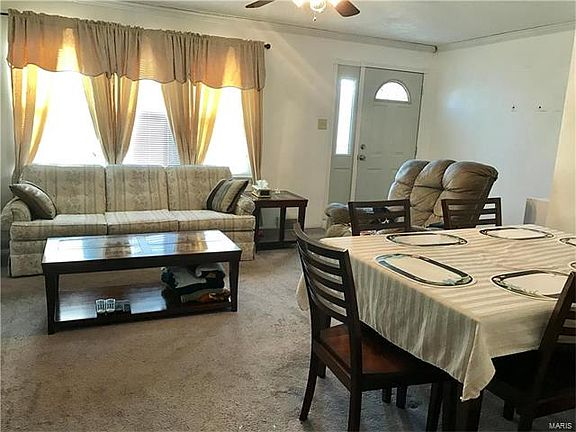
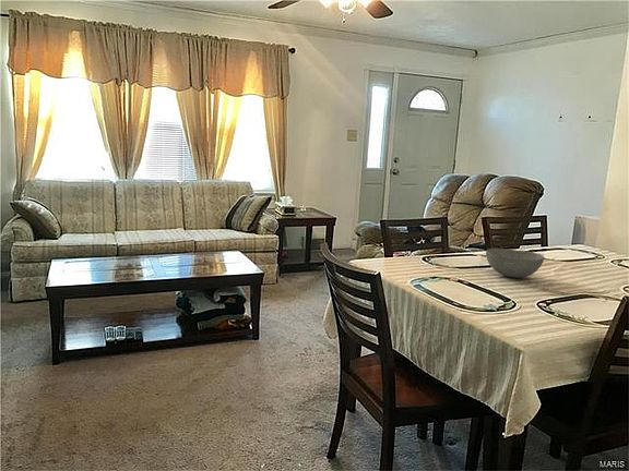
+ bowl (512, 264)
